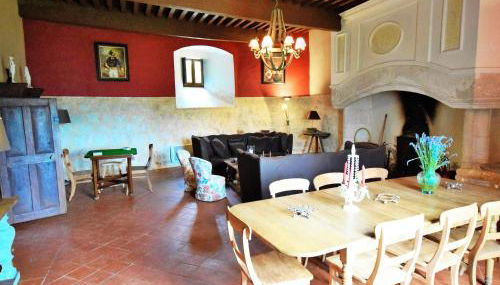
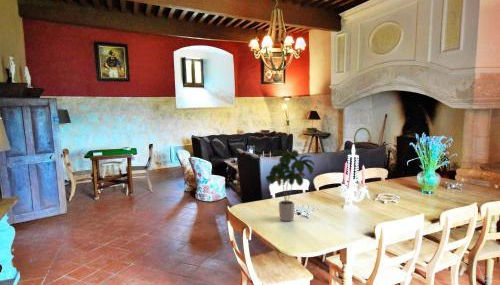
+ potted plant (287, 183)
